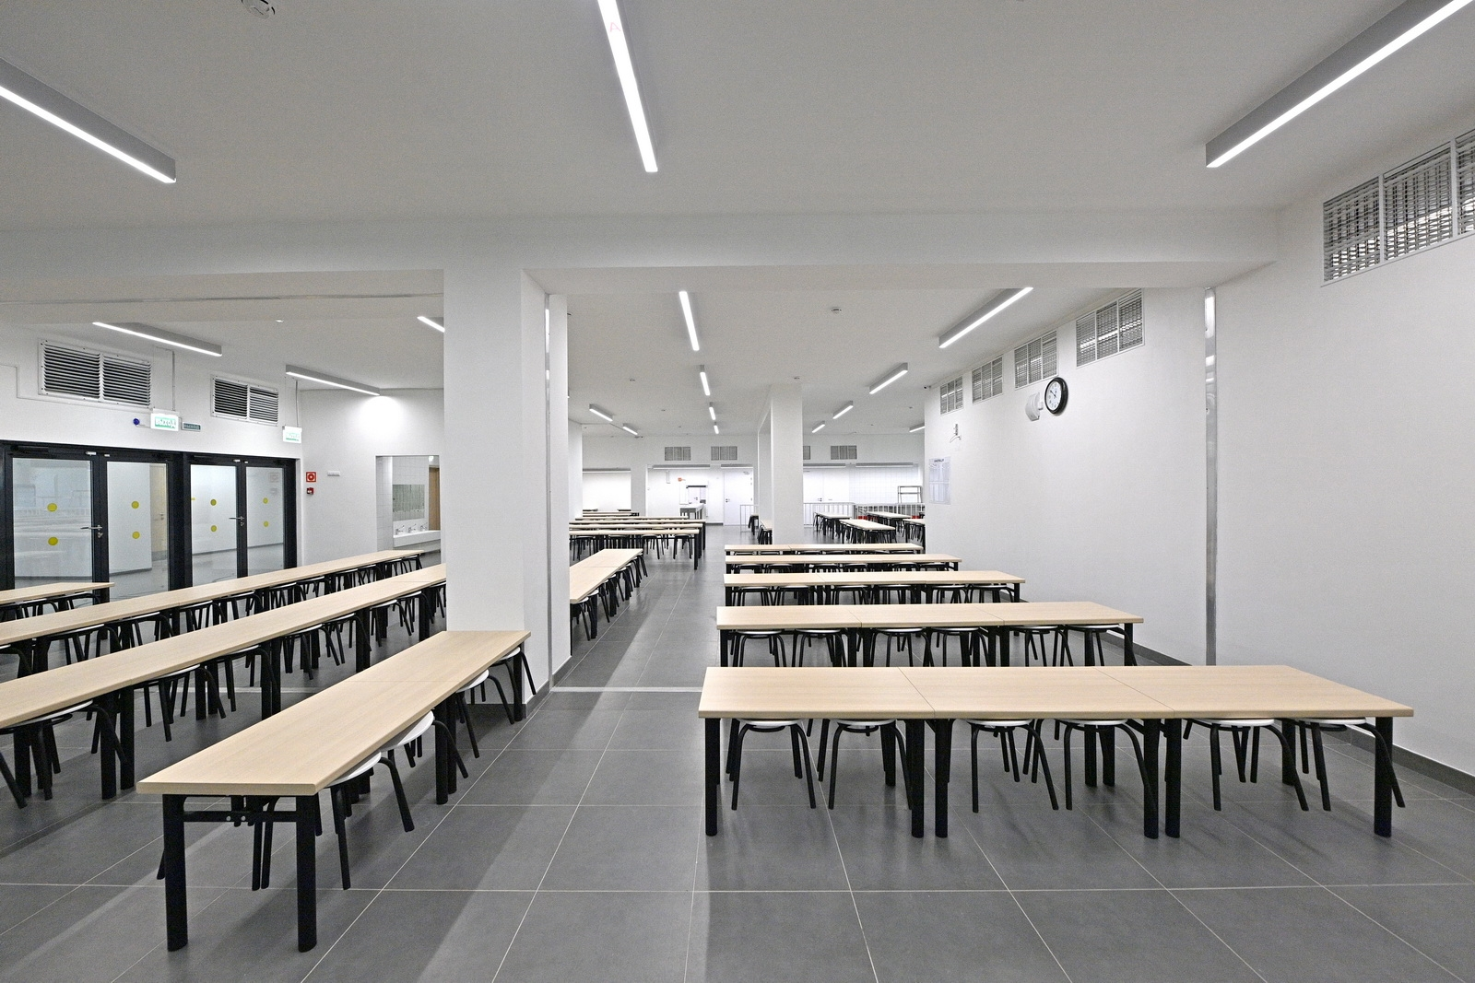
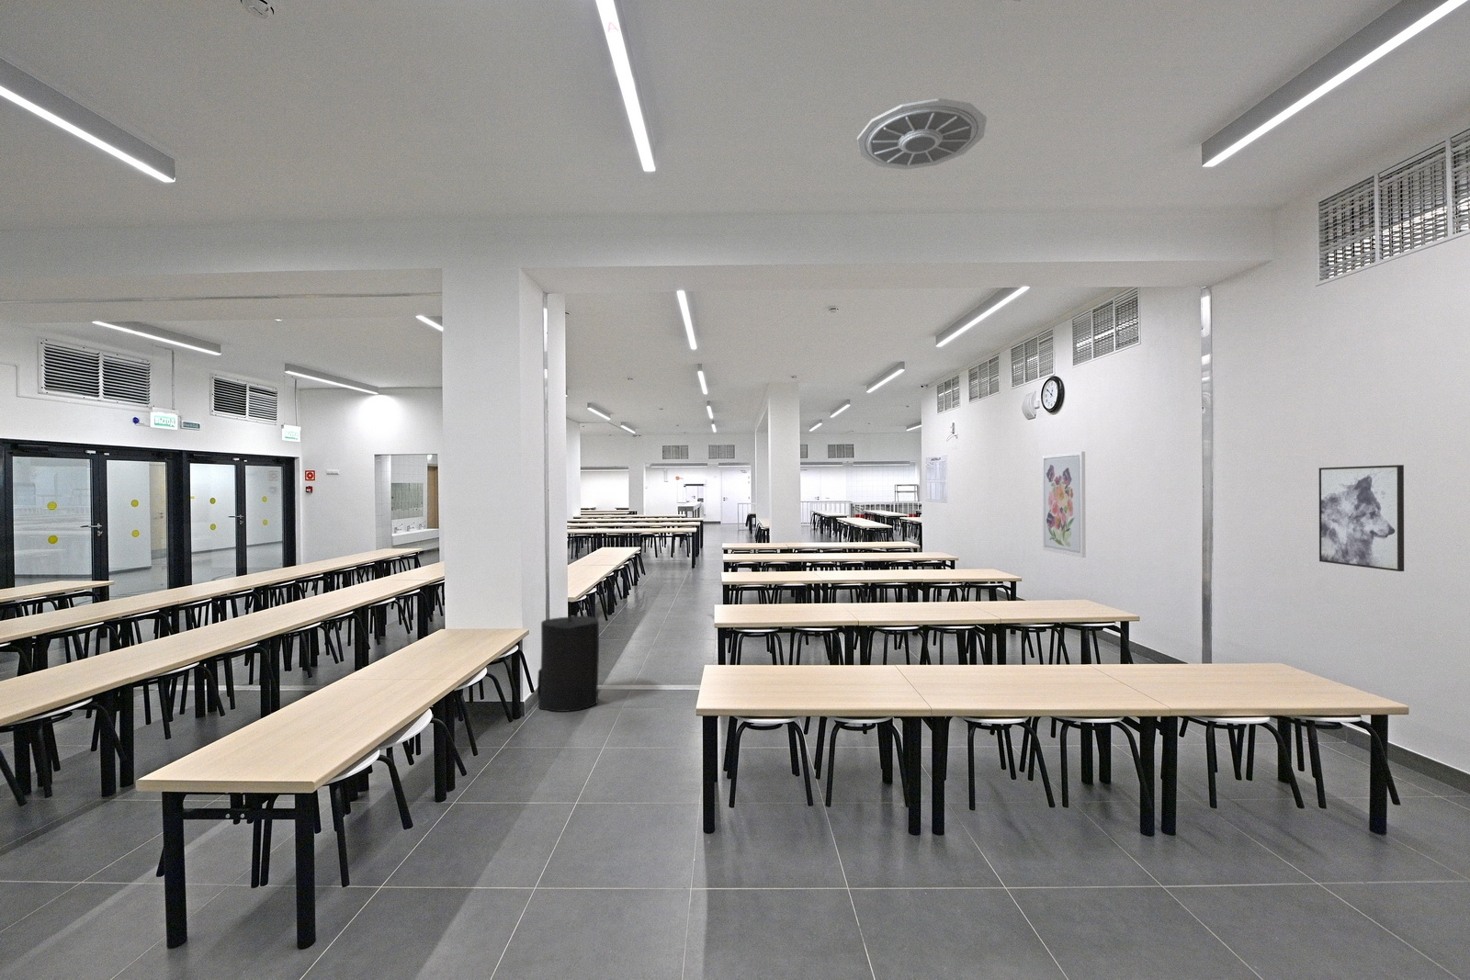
+ wall art (1358, 516)
+ wall art (1062, 503)
+ trash can (570, 657)
+ ceiling vent (920, 140)
